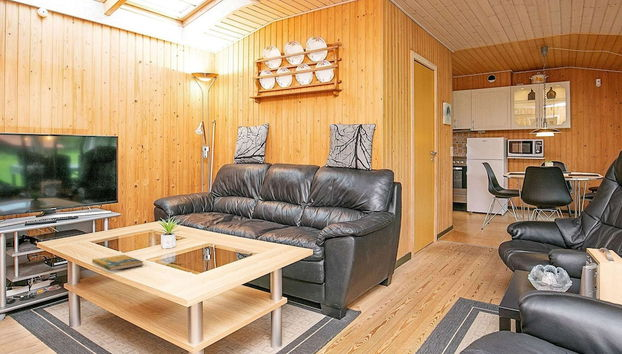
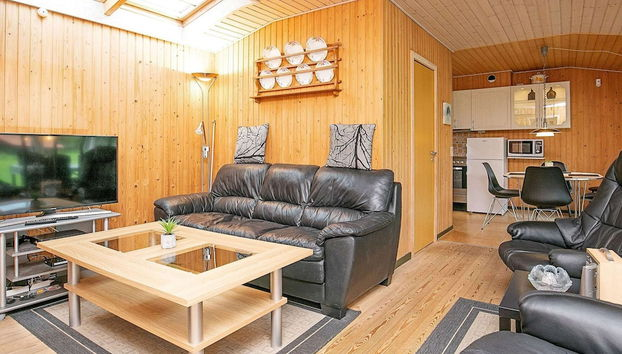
- booklet (117, 262)
